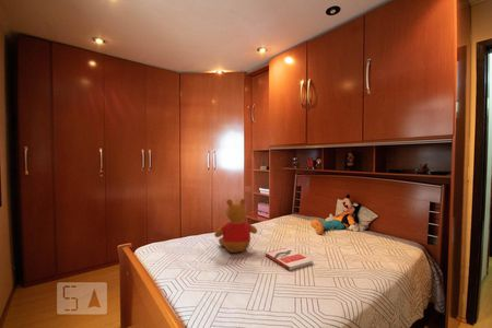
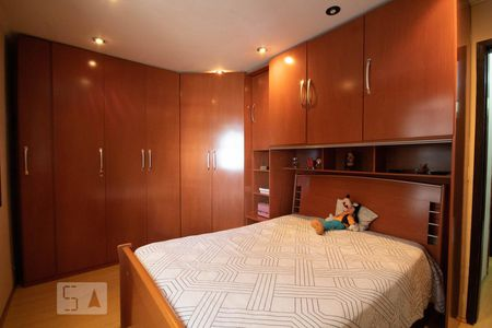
- teddy bear (234, 223)
- book (288, 258)
